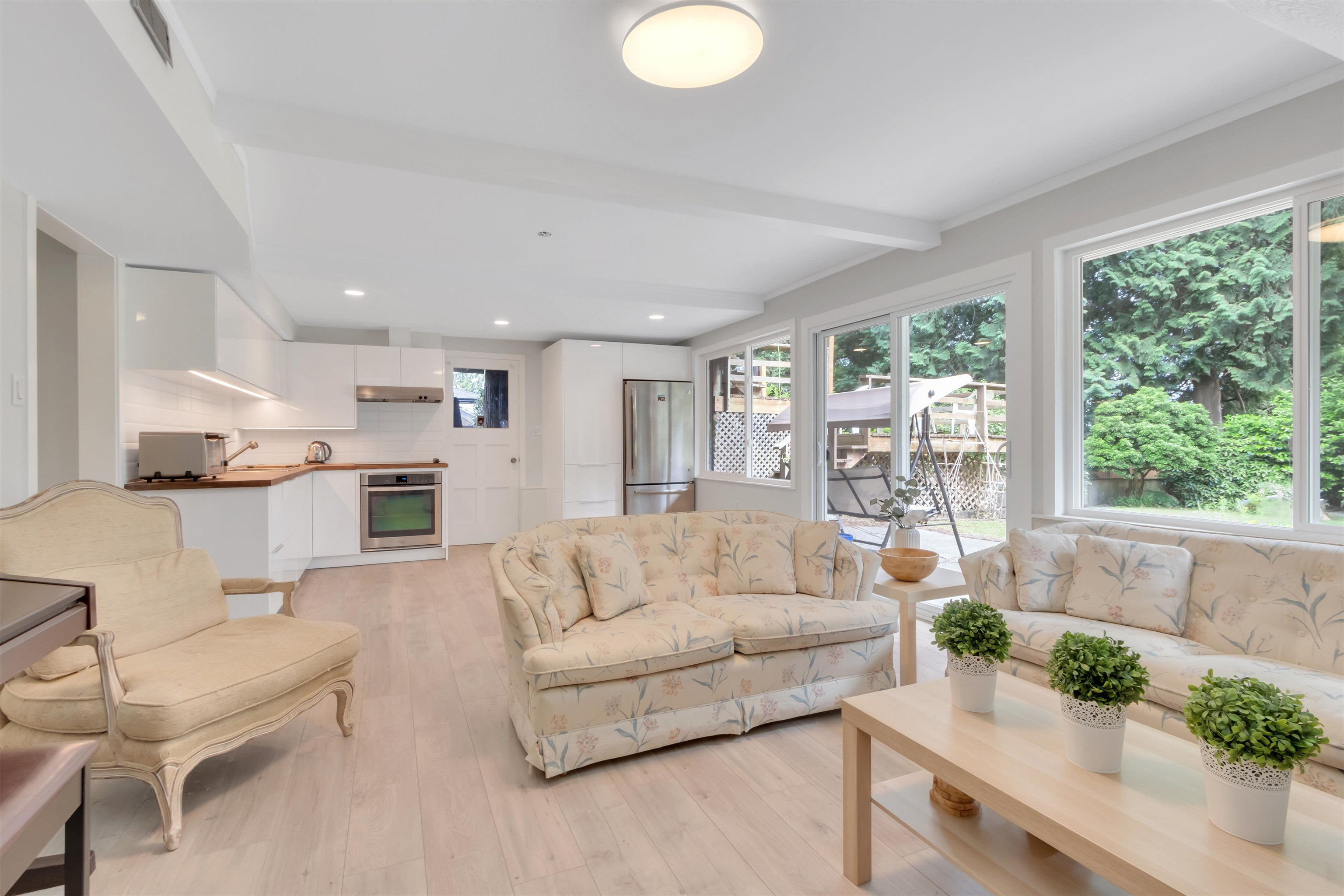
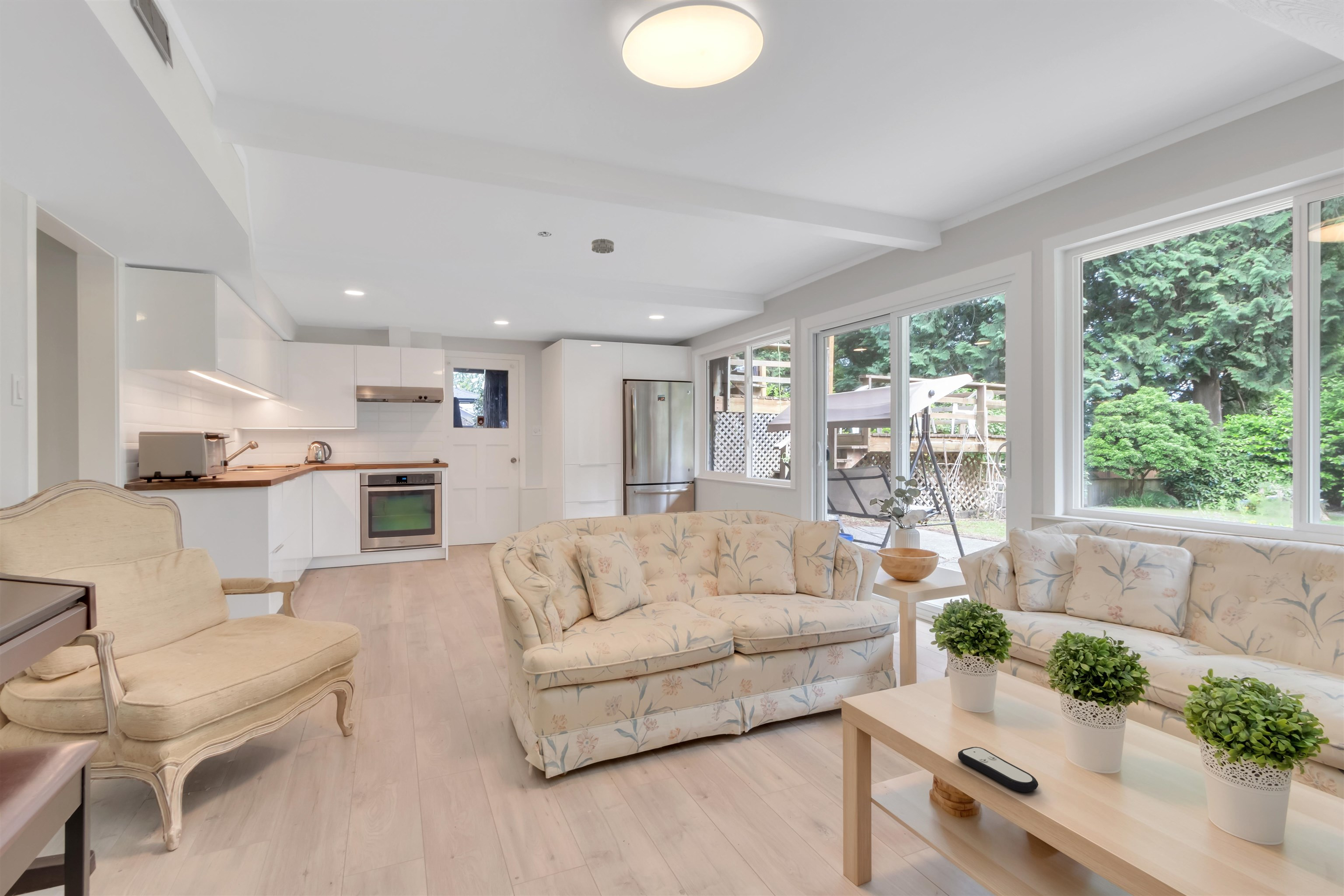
+ remote control (997, 768)
+ smoke detector (602, 245)
